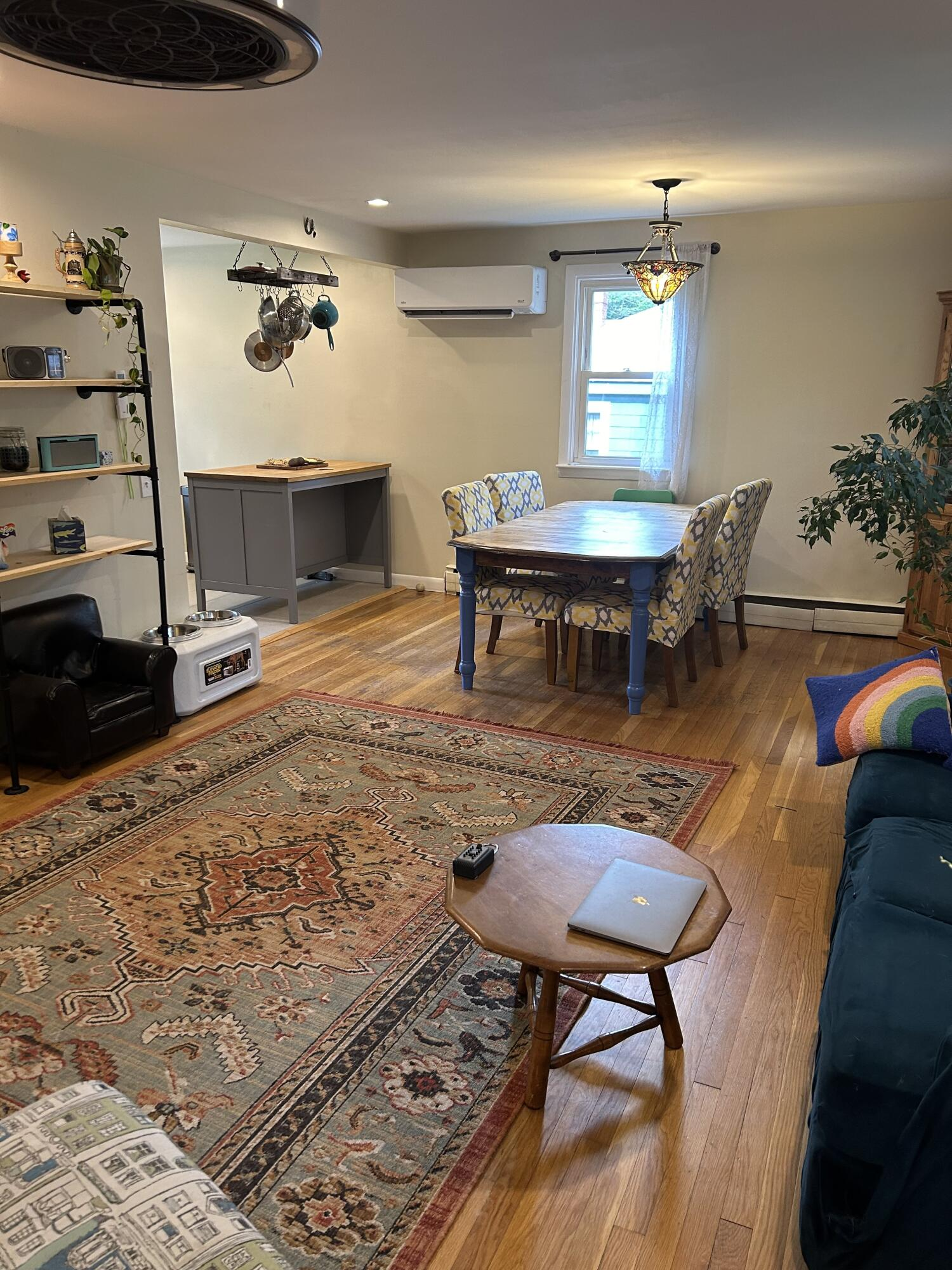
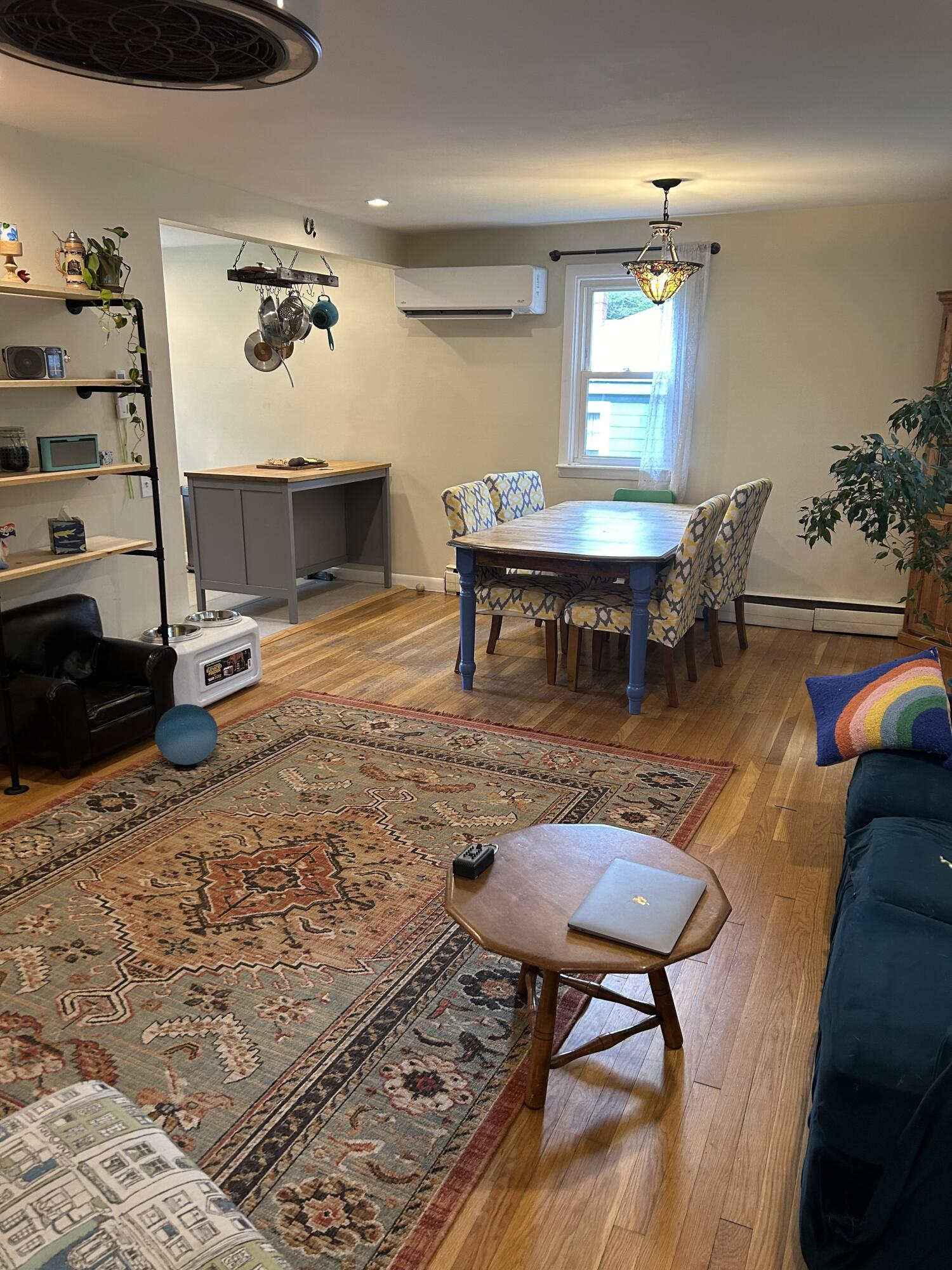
+ ball (187, 734)
